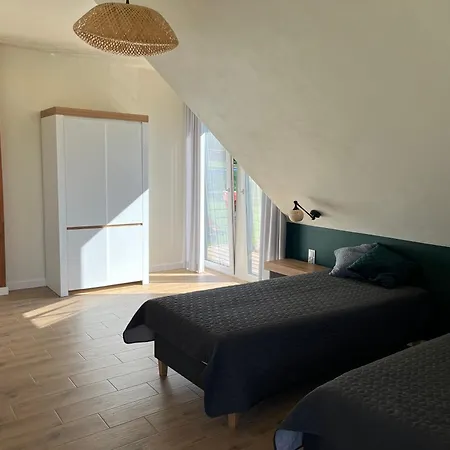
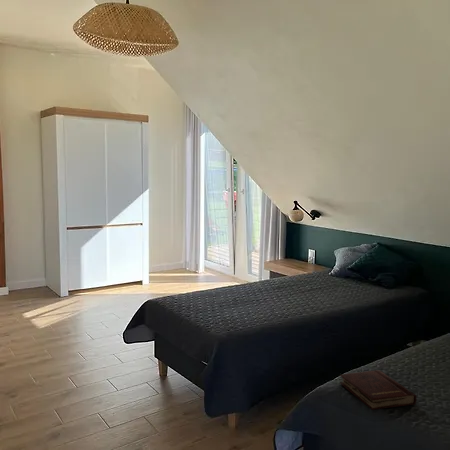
+ hardback book (376, 388)
